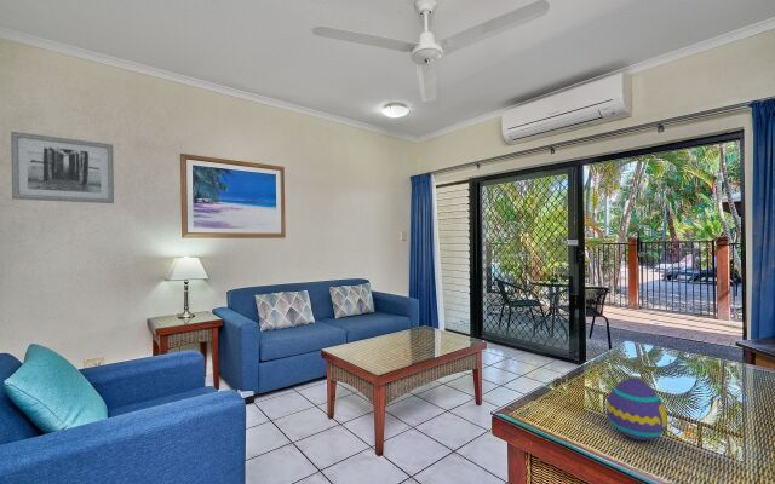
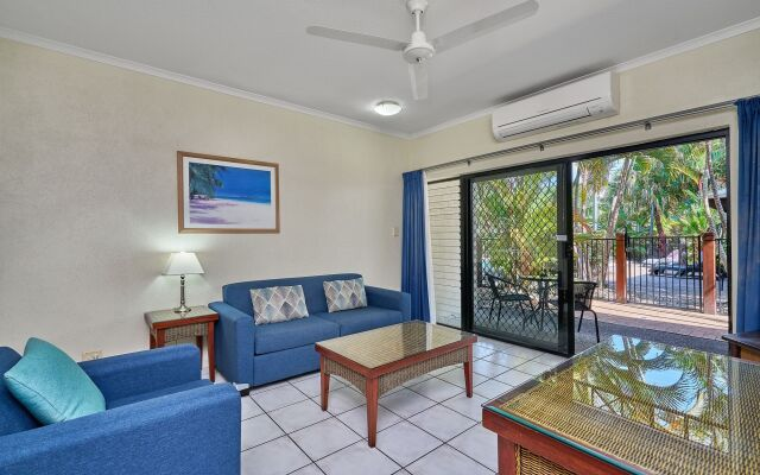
- decorative egg (635, 408)
- wall art (65, 169)
